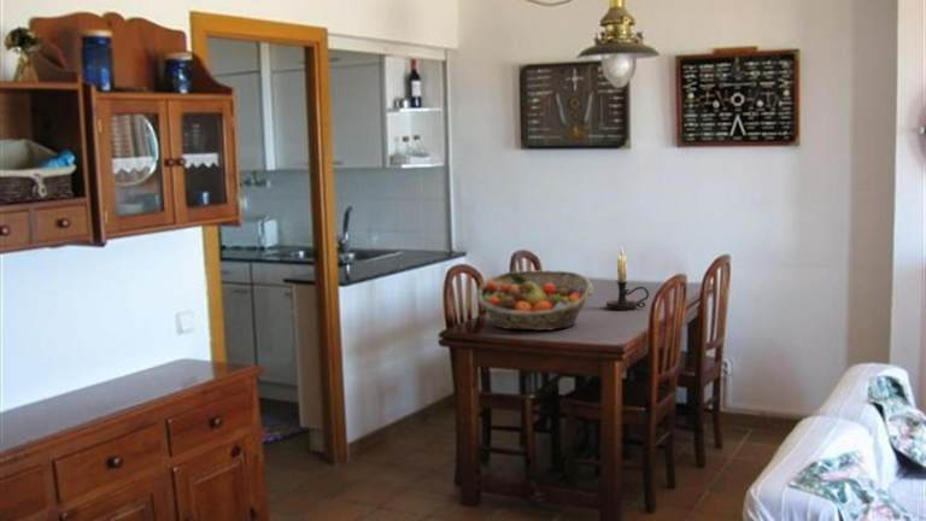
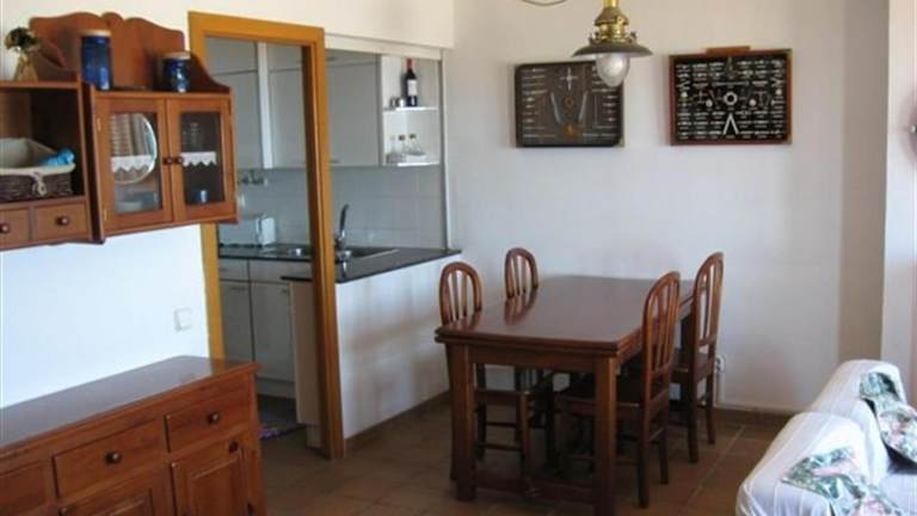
- fruit basket (534, 299)
- candle holder (626, 276)
